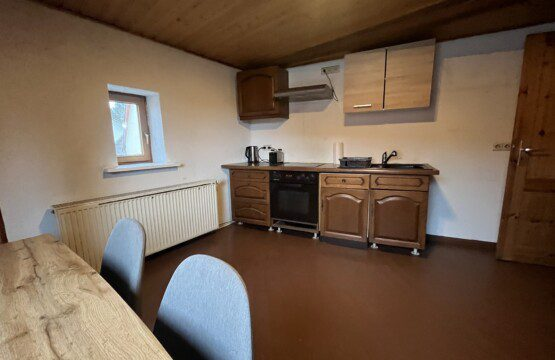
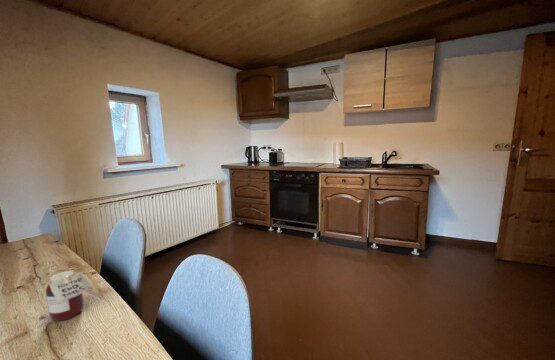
+ jar (67, 295)
